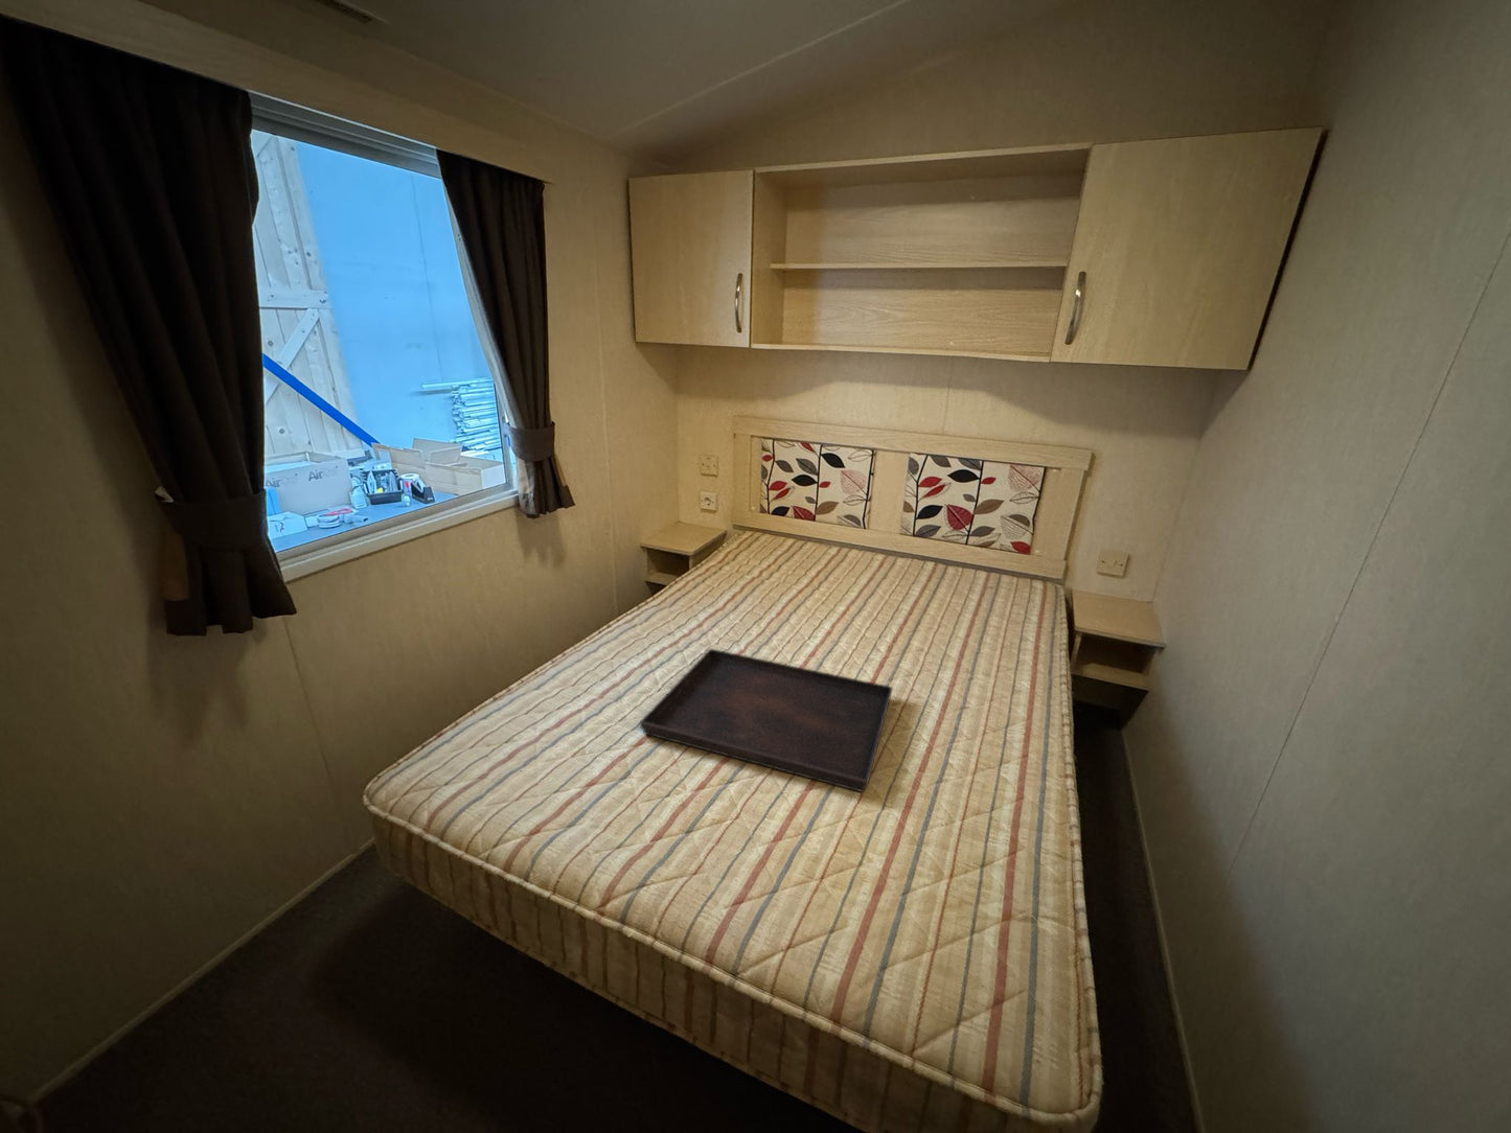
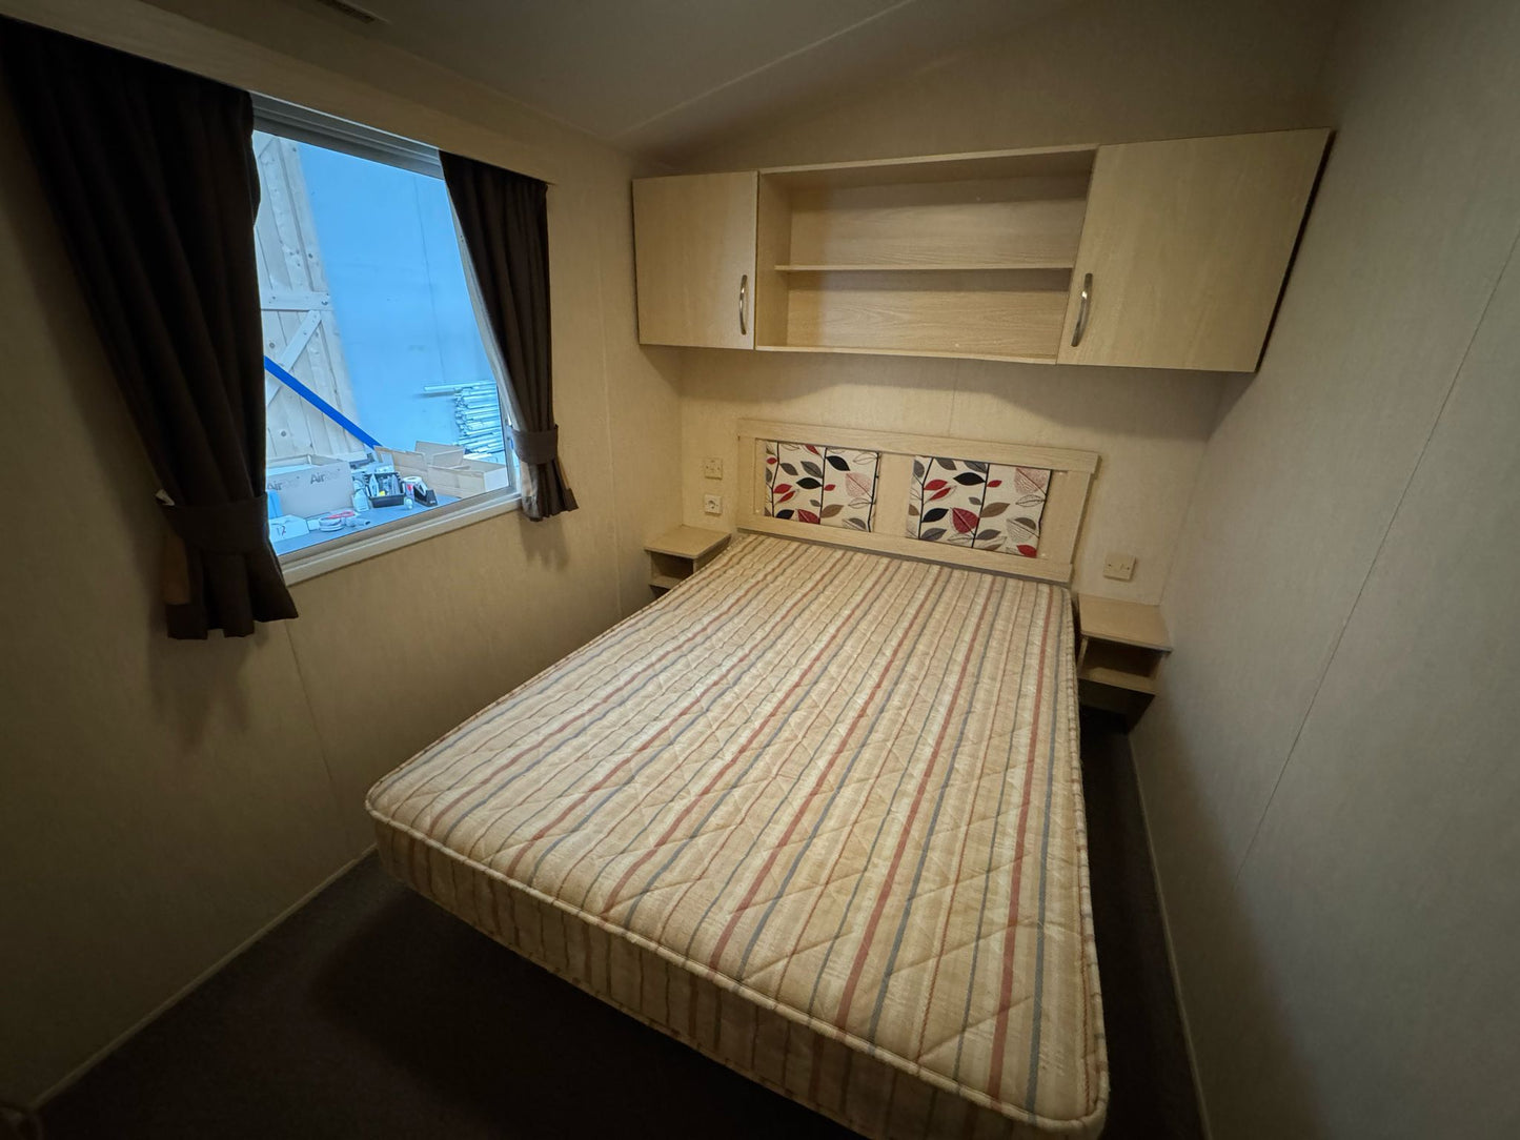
- serving tray (774, 708)
